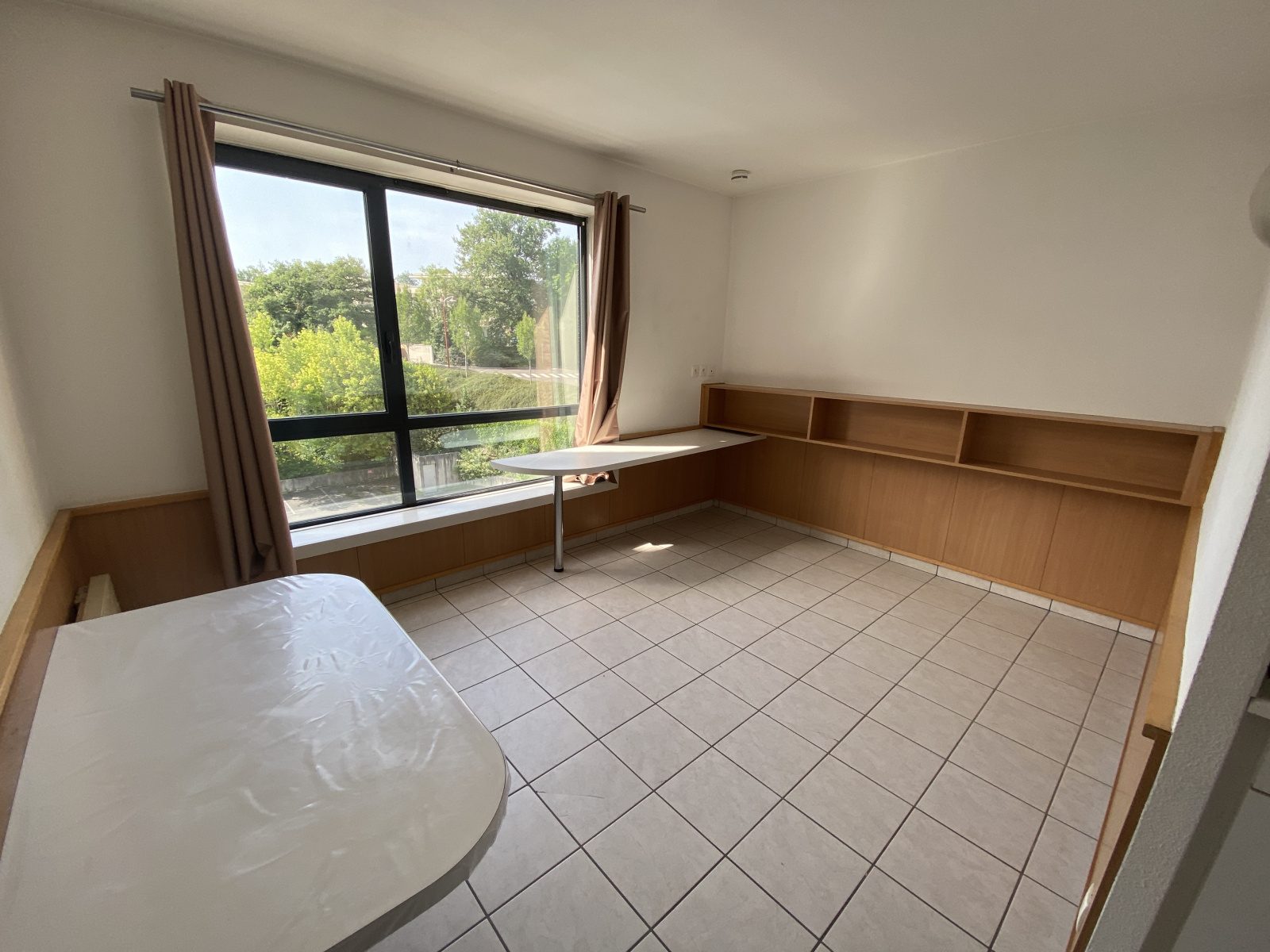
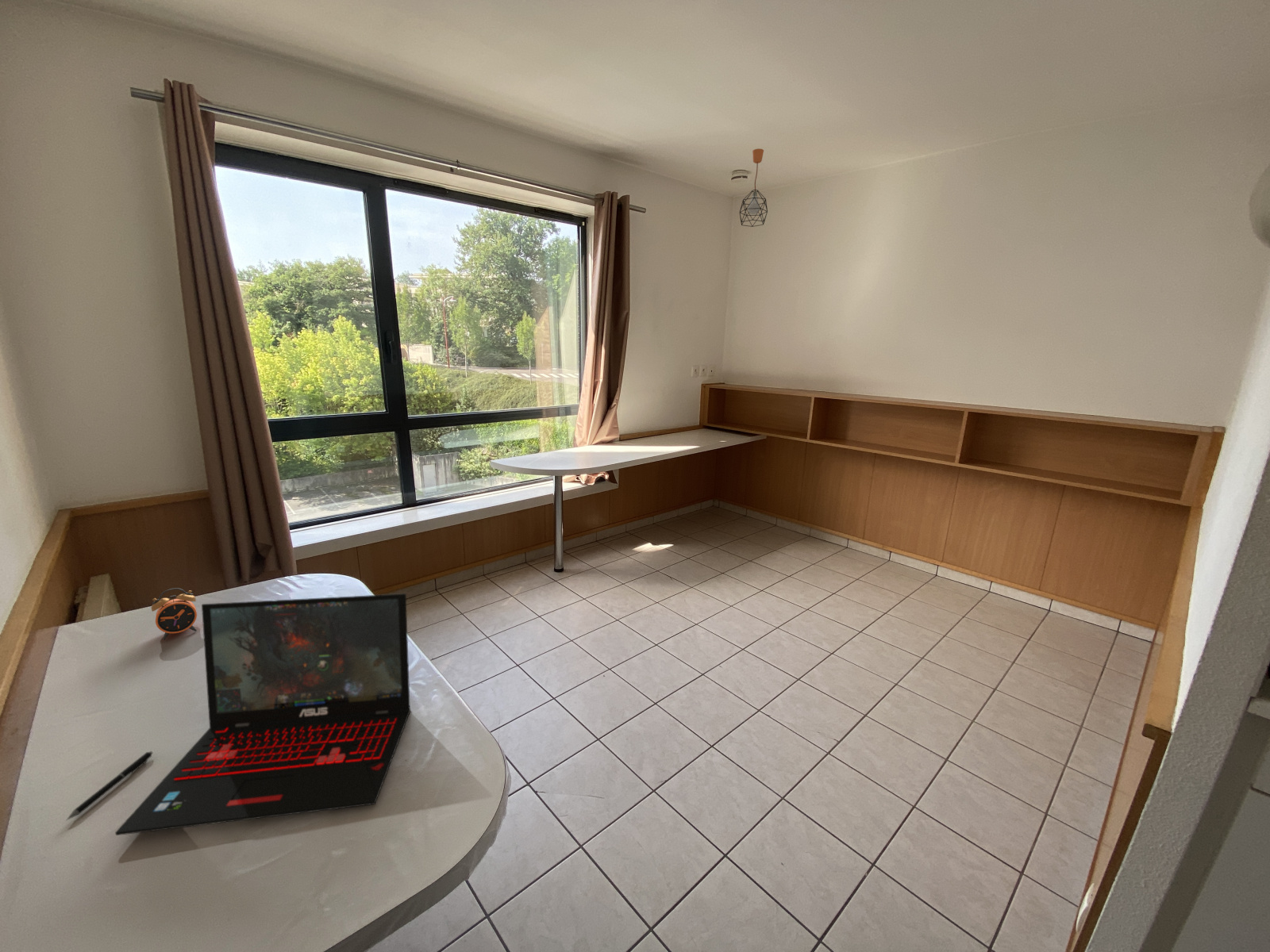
+ pen (111, 784)
+ laptop (283, 698)
+ alarm clock (175, 611)
+ pendant light (755, 187)
